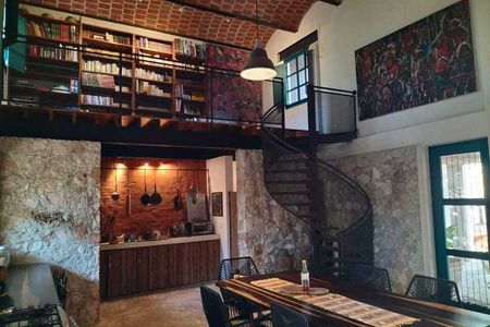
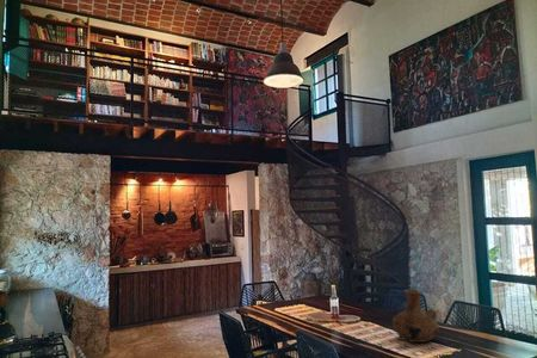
+ vase (414, 314)
